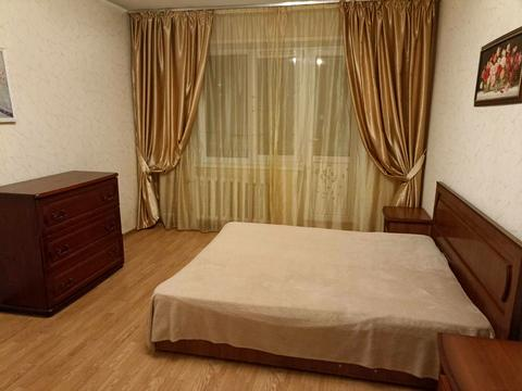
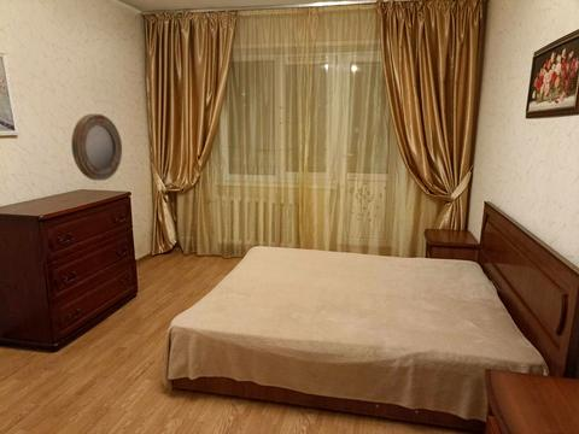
+ home mirror (99, 147)
